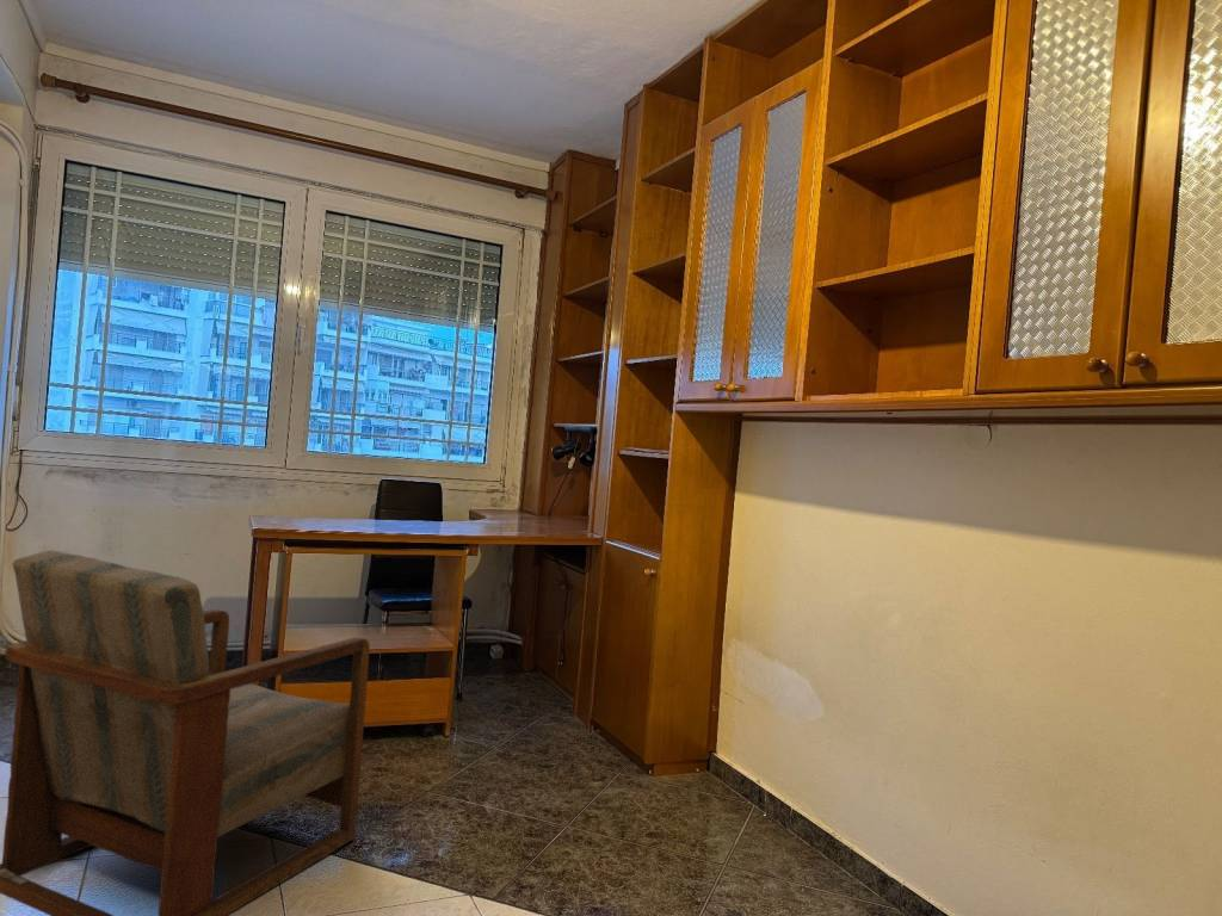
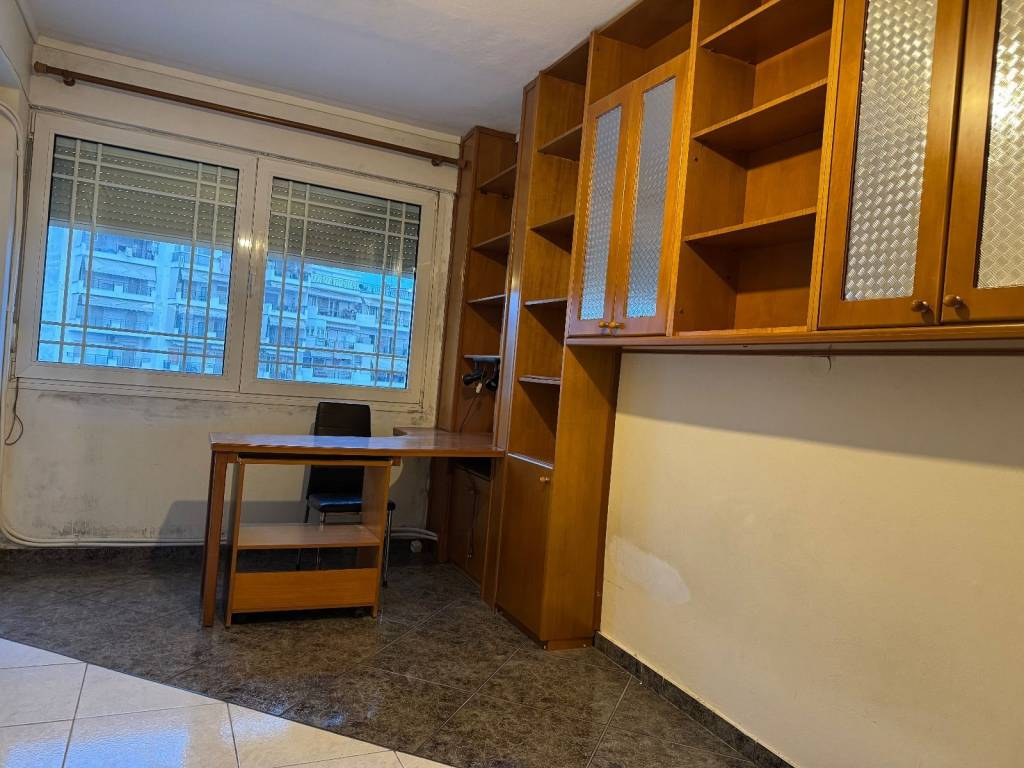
- armchair (200, 706)
